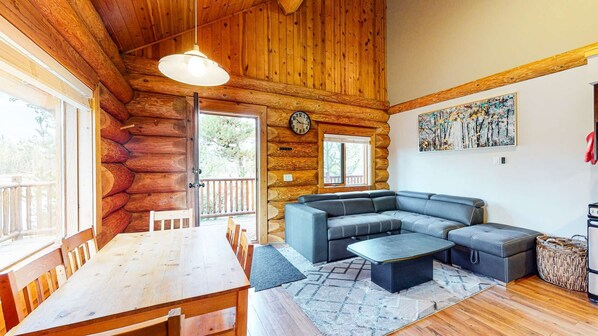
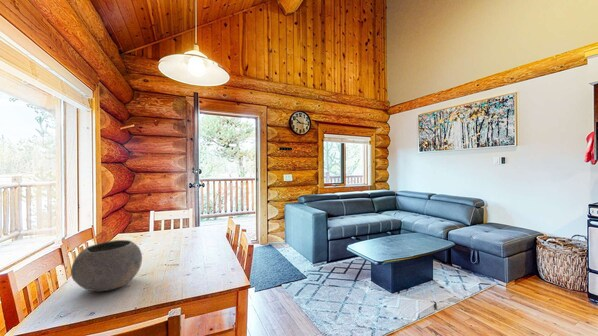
+ bowl (109, 265)
